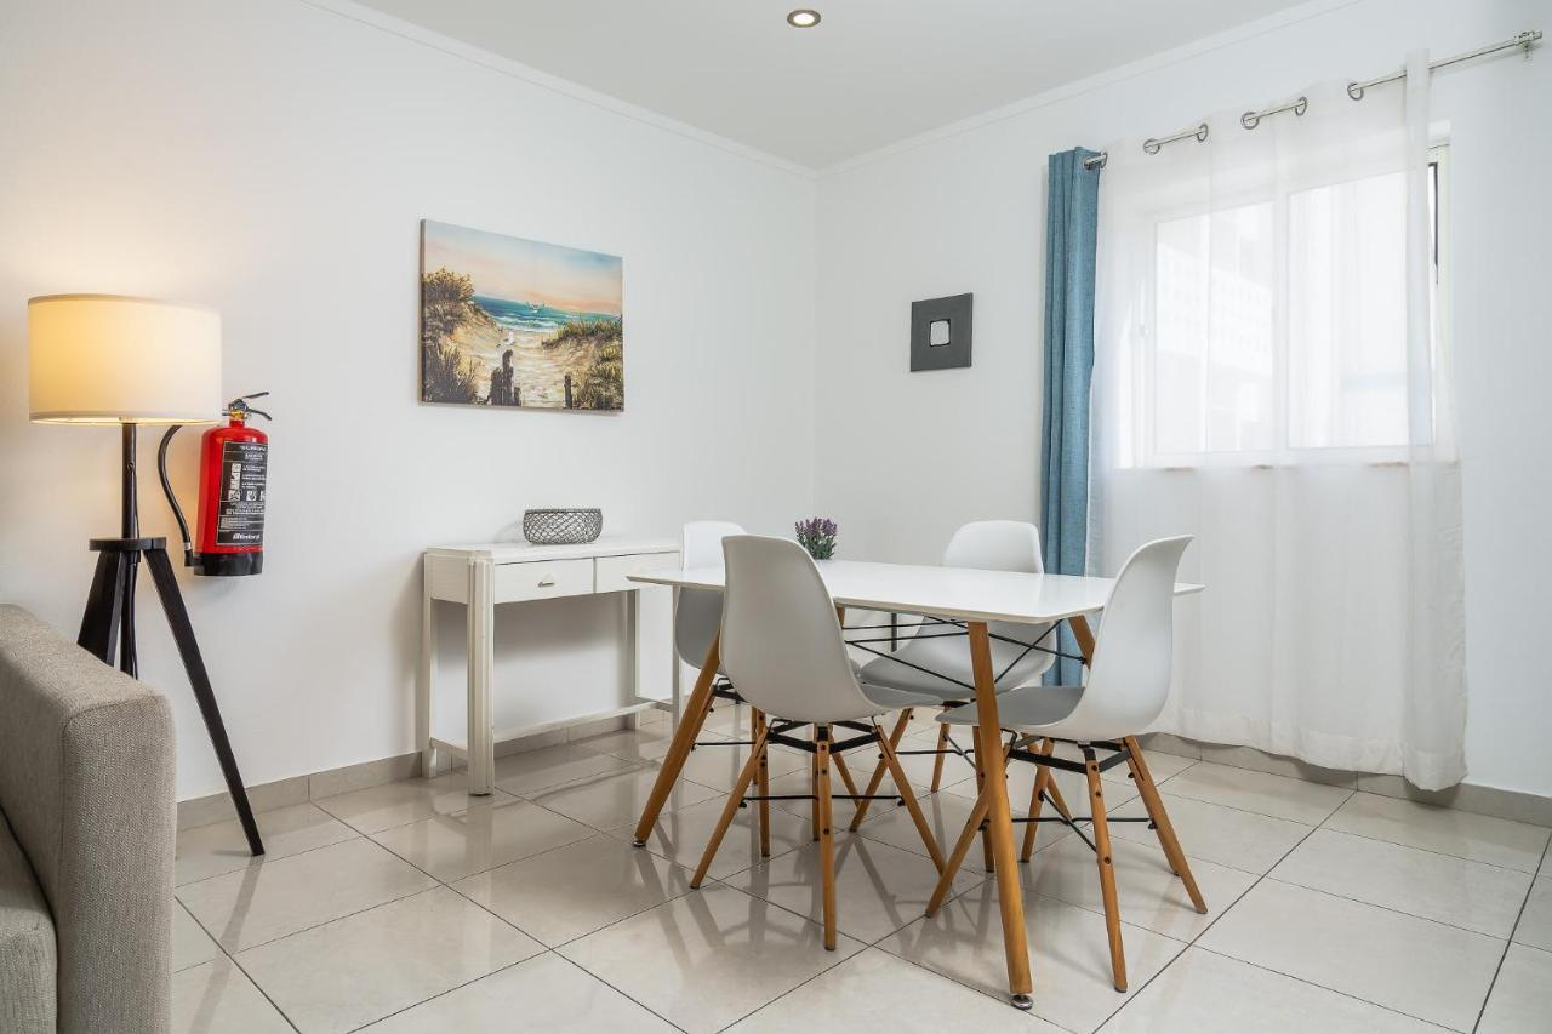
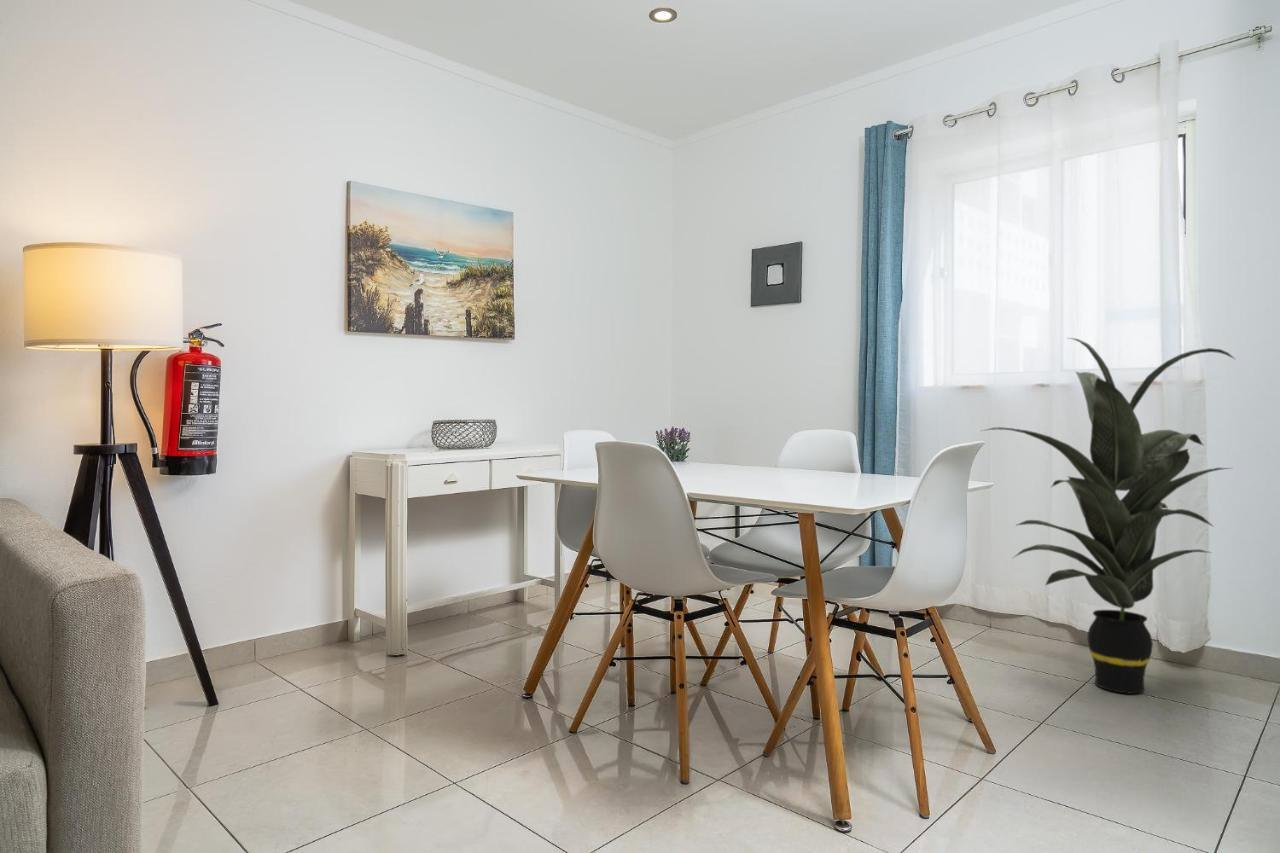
+ indoor plant (1109, 508)
